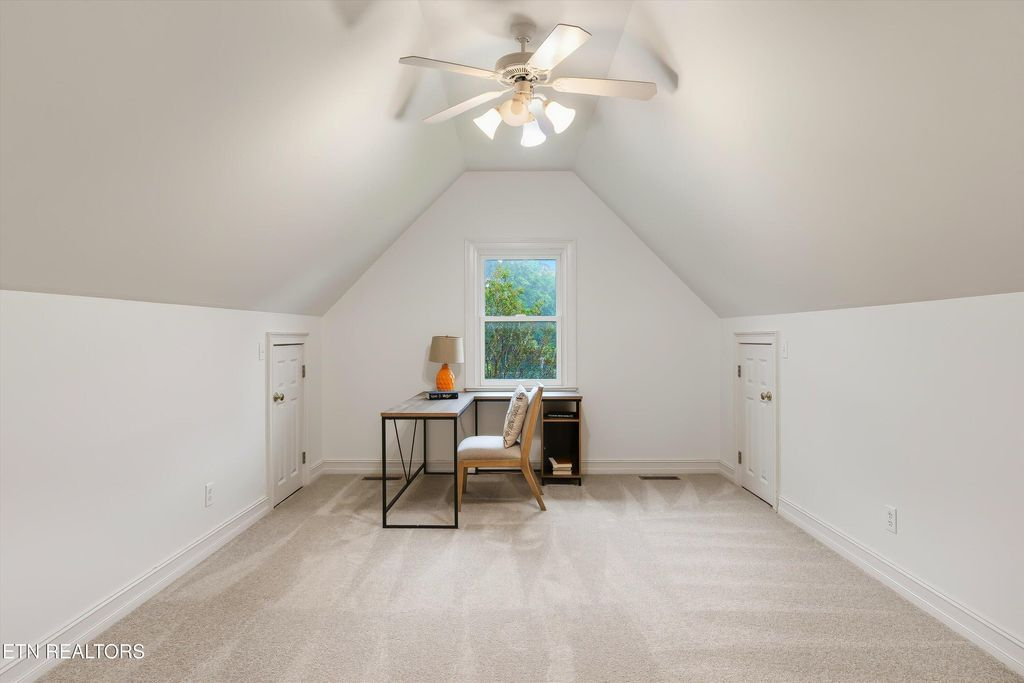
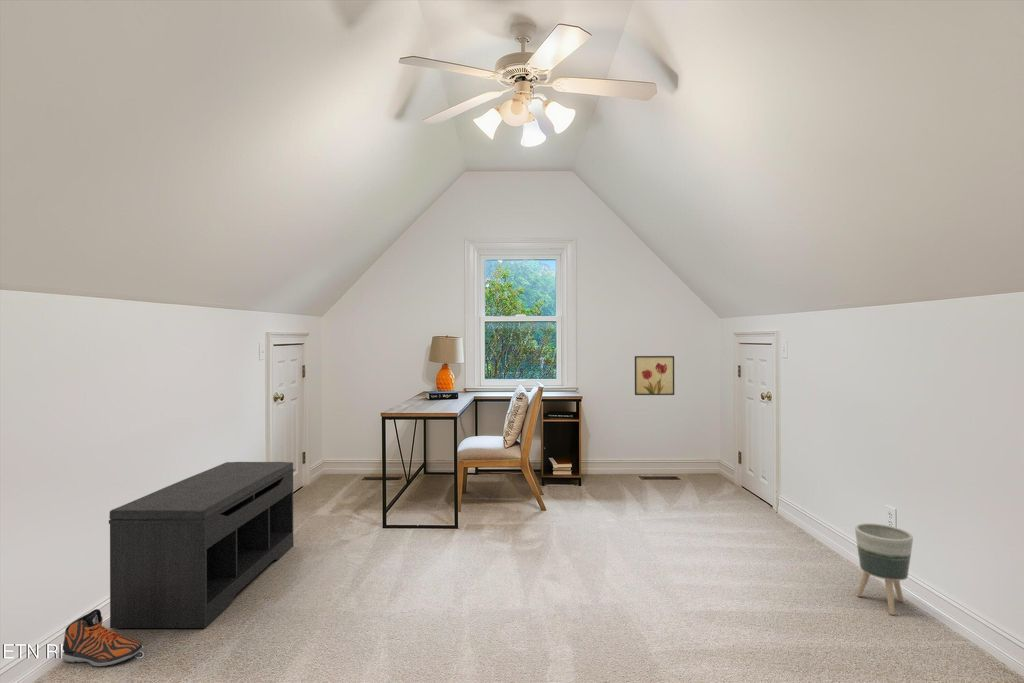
+ bench (216, 530)
+ planter (883, 567)
+ sneaker (100, 636)
+ wall art (654, 375)
